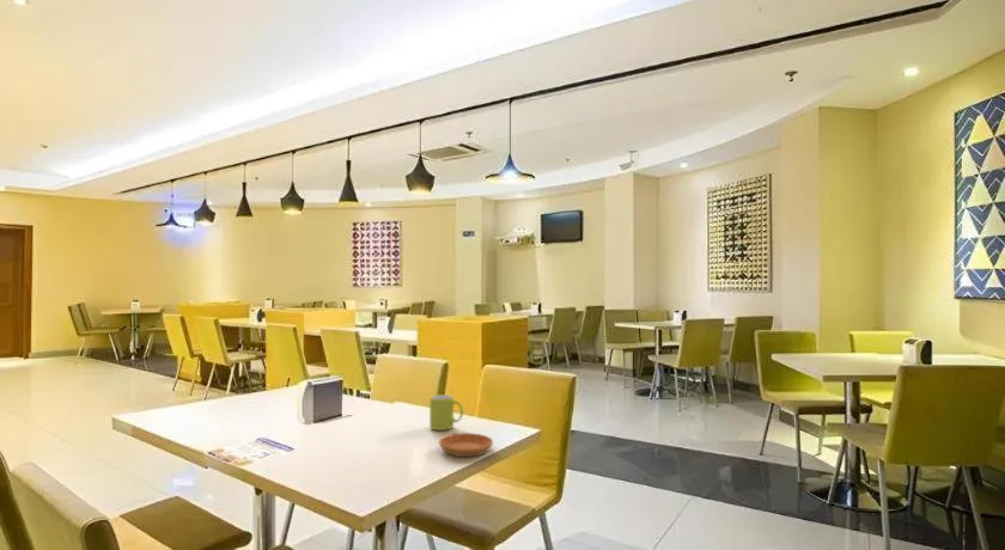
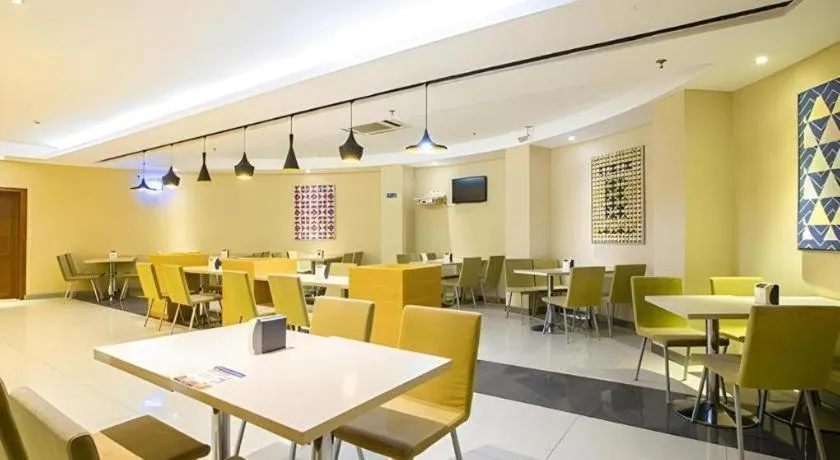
- mug (446, 412)
- saucer (465, 445)
